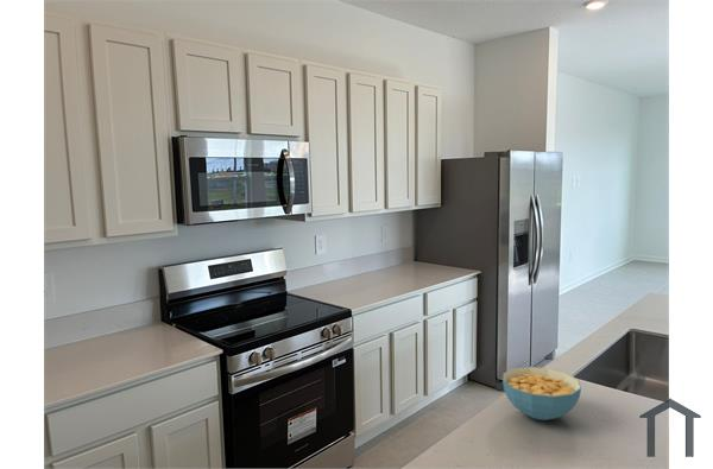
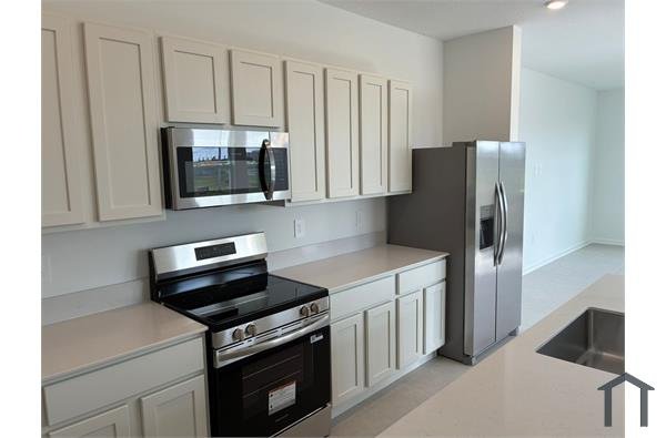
- cereal bowl (540, 398)
